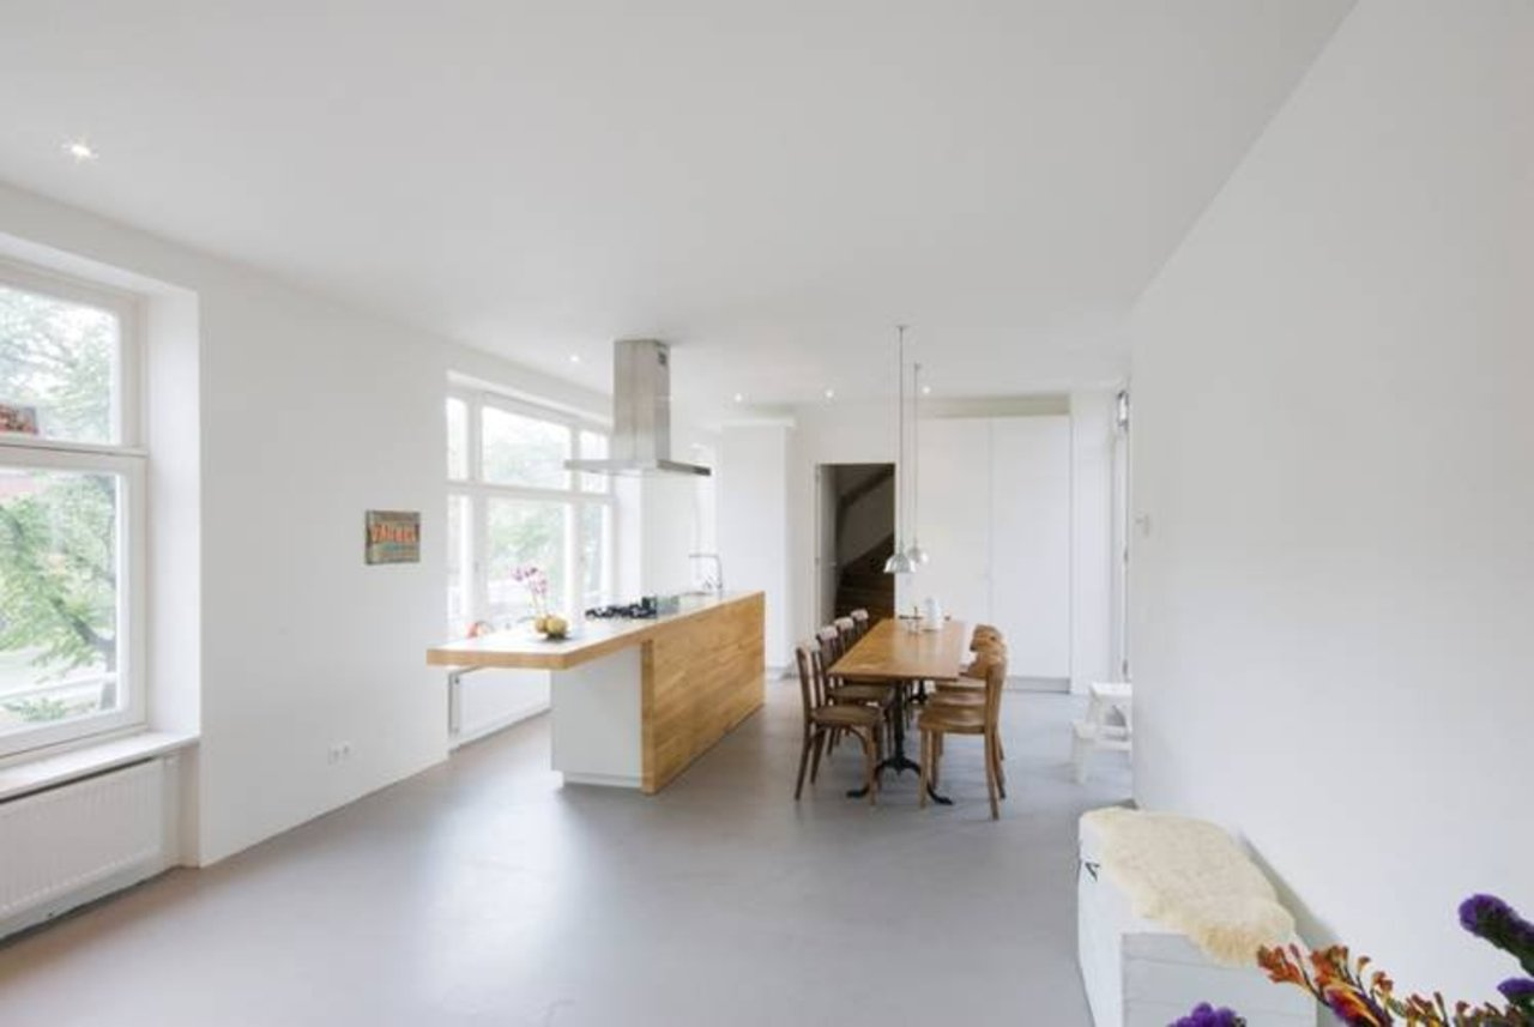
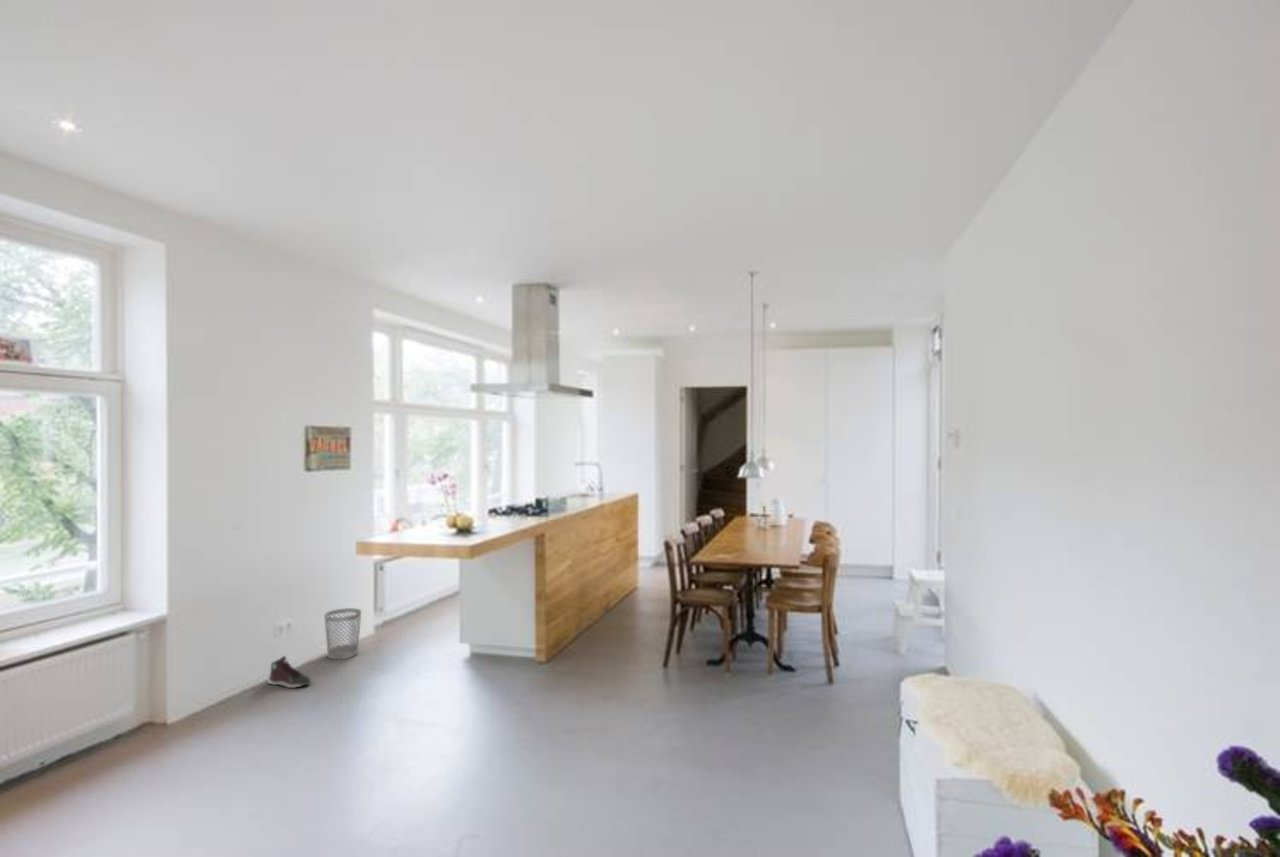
+ sneaker (288, 670)
+ wastebasket (343, 634)
